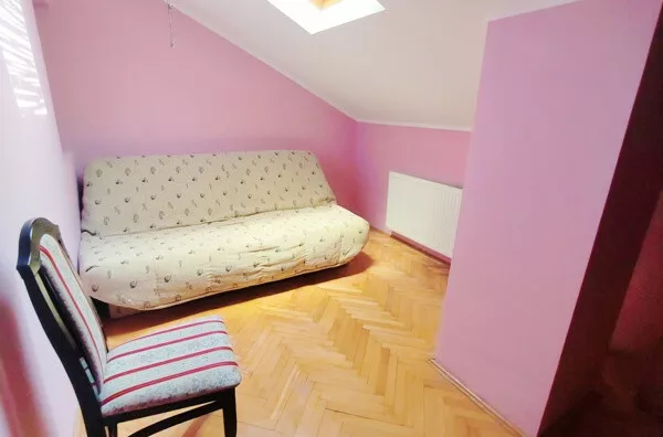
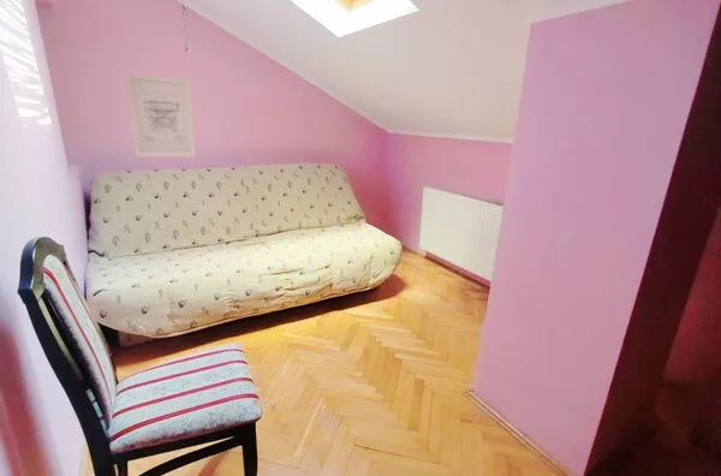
+ wall art (162, 118)
